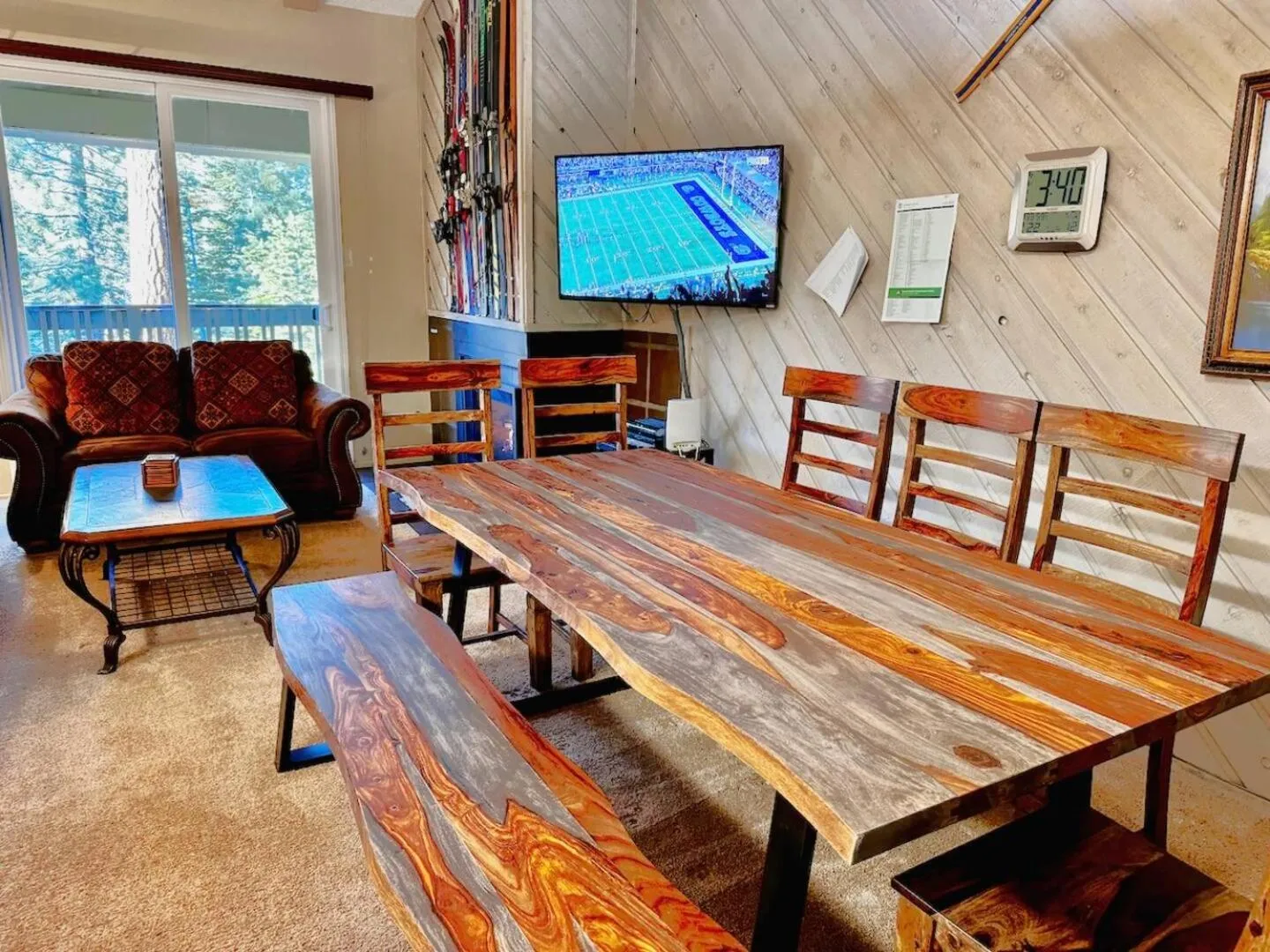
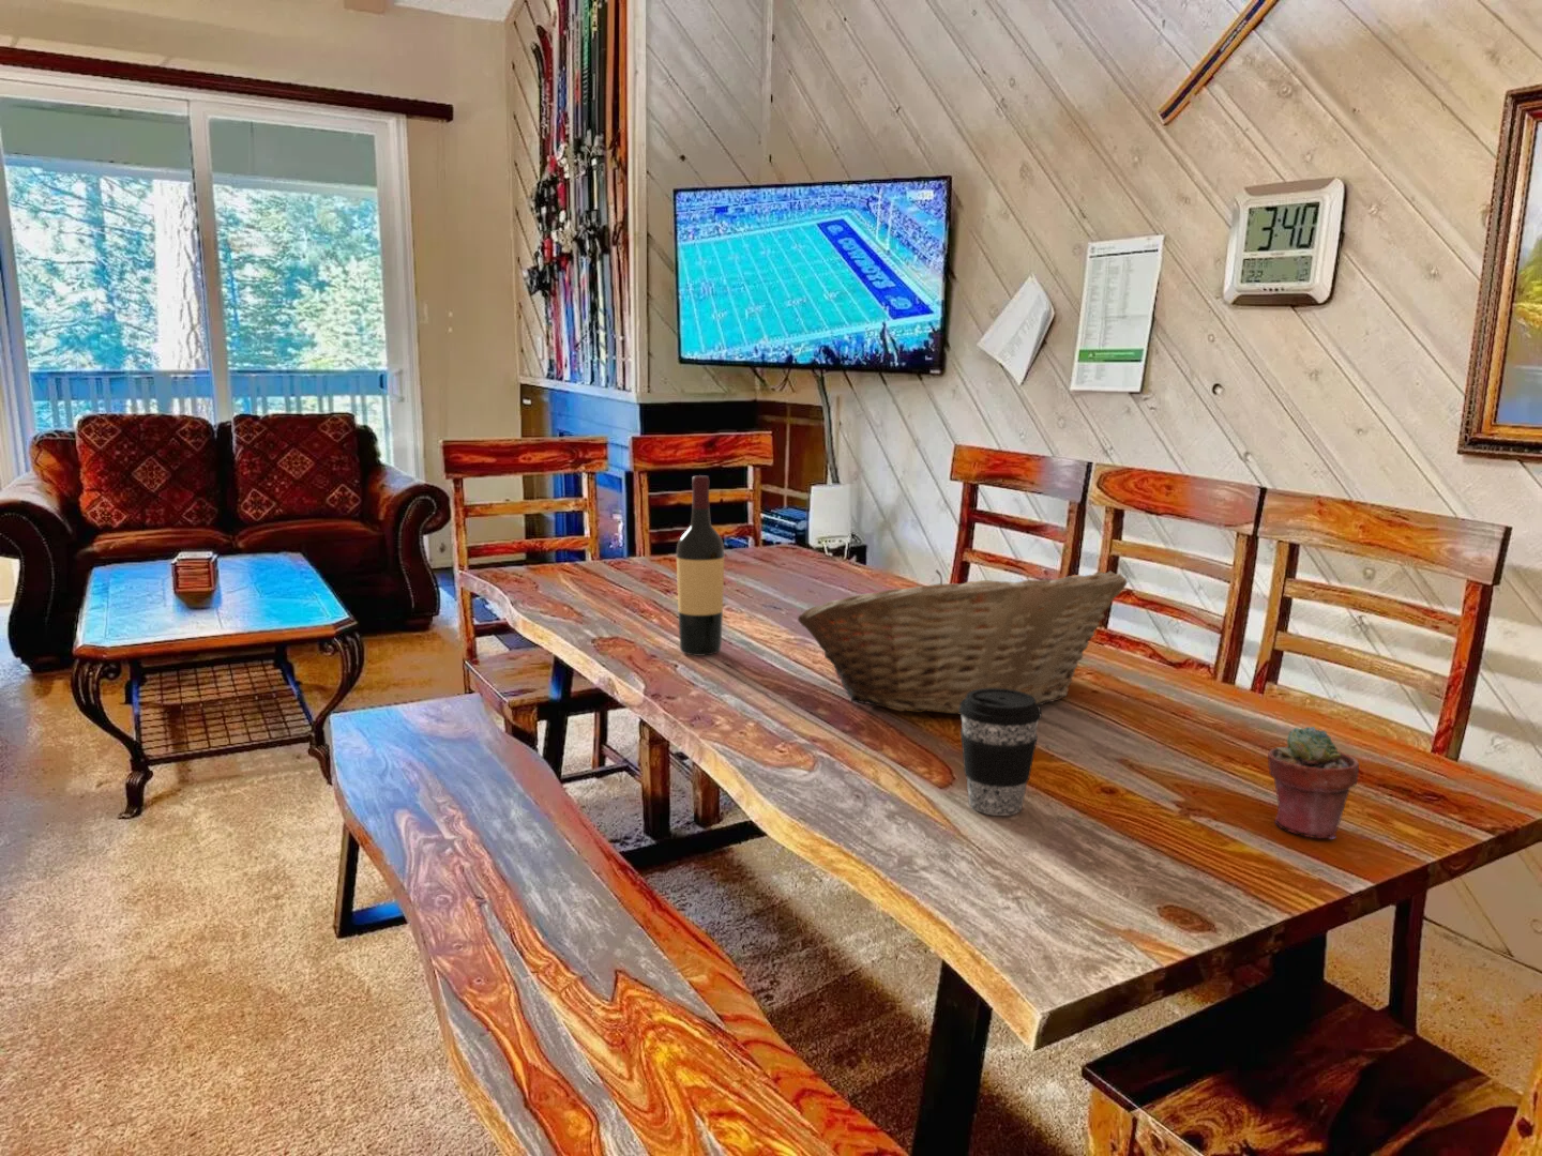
+ potted succulent (1311, 777)
+ fruit basket (962, 627)
+ wine bottle (701, 565)
+ coffee cup (997, 752)
